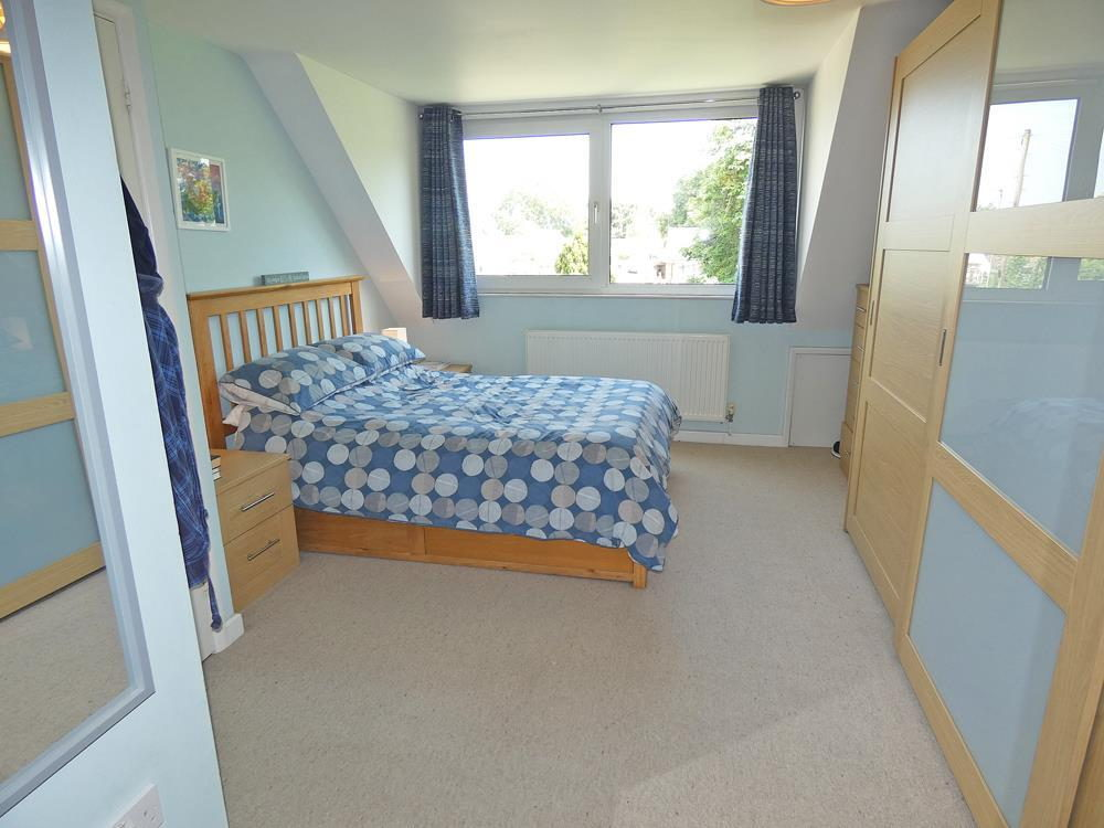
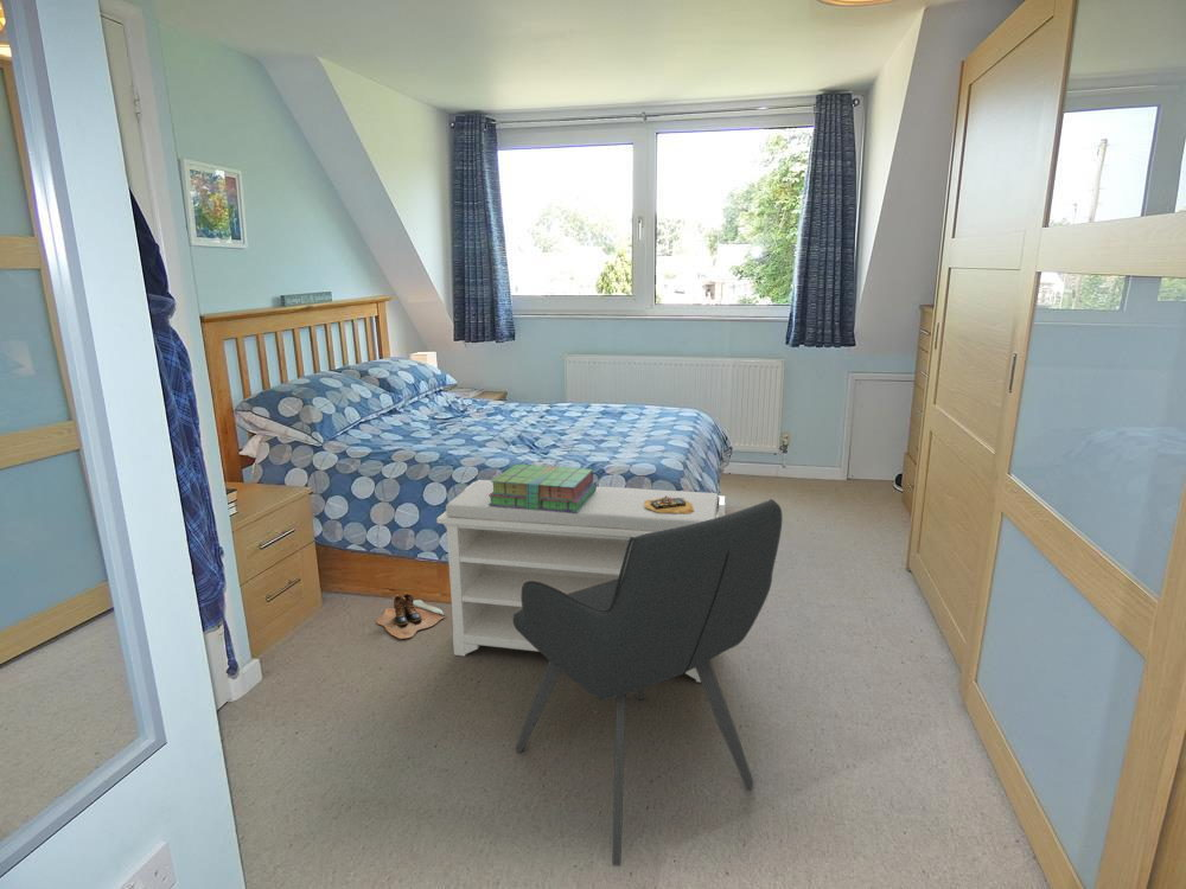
+ food platter (669, 500)
+ boots (408, 608)
+ stack of books (543, 485)
+ armchair (640, 640)
+ bench (585, 574)
